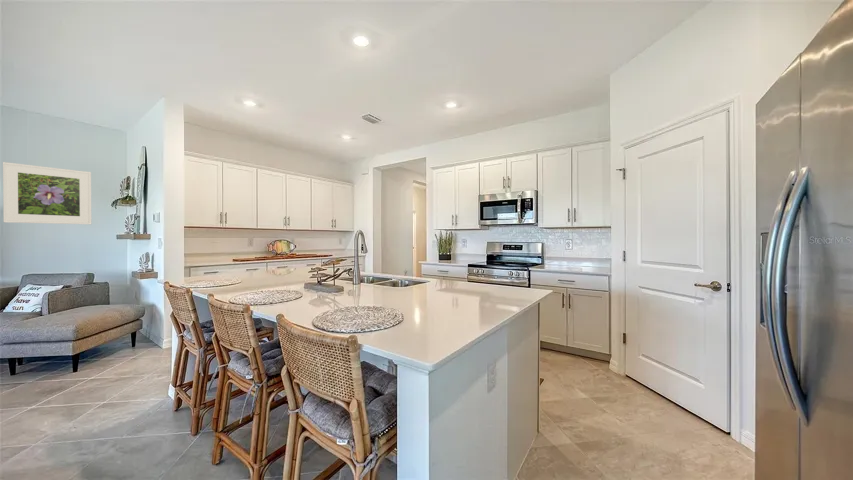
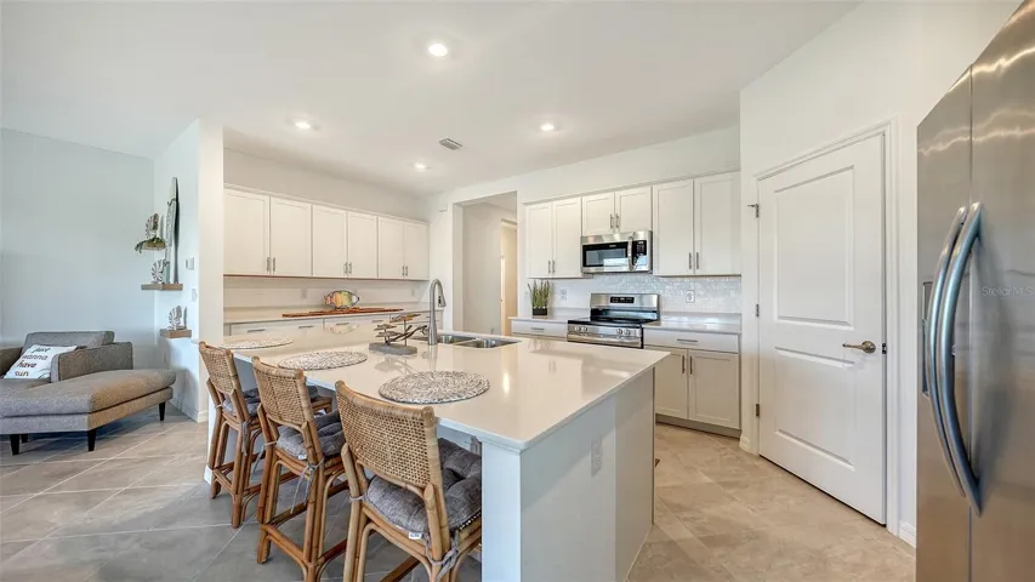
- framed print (50, 195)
